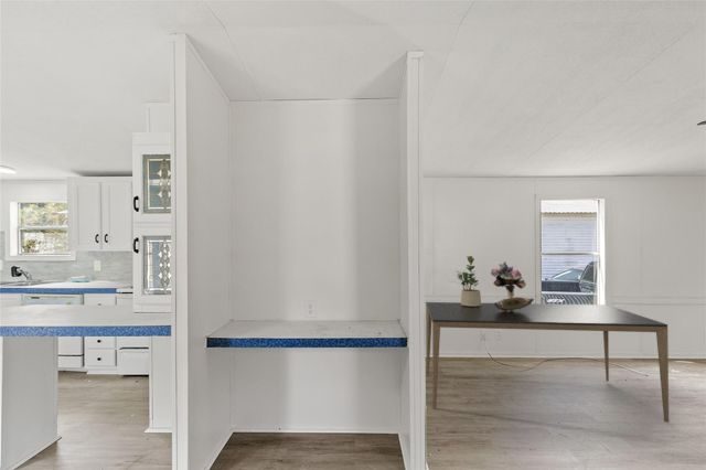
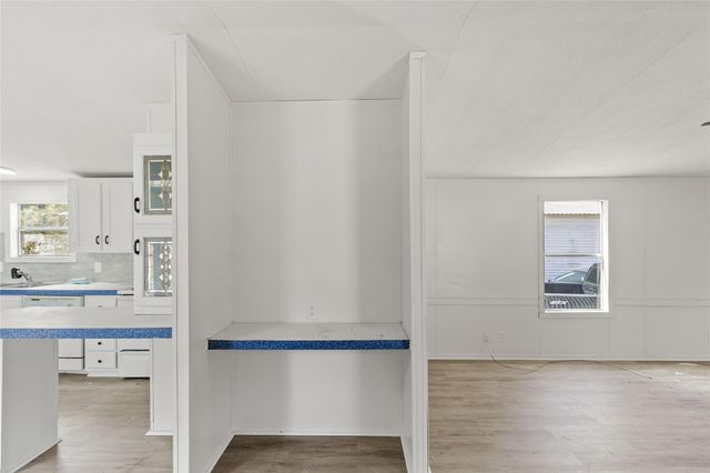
- dining table (528, 329)
- potted plant (468, 280)
- bouquet (512, 287)
